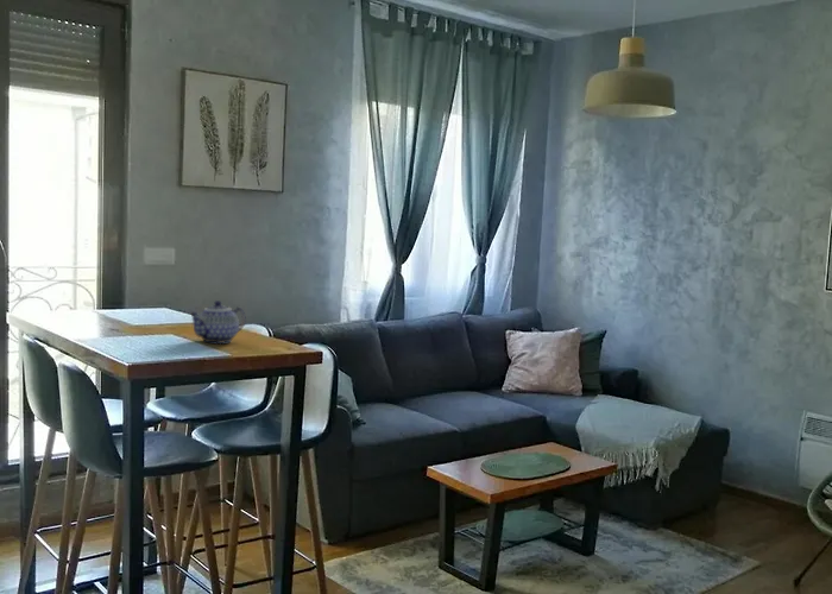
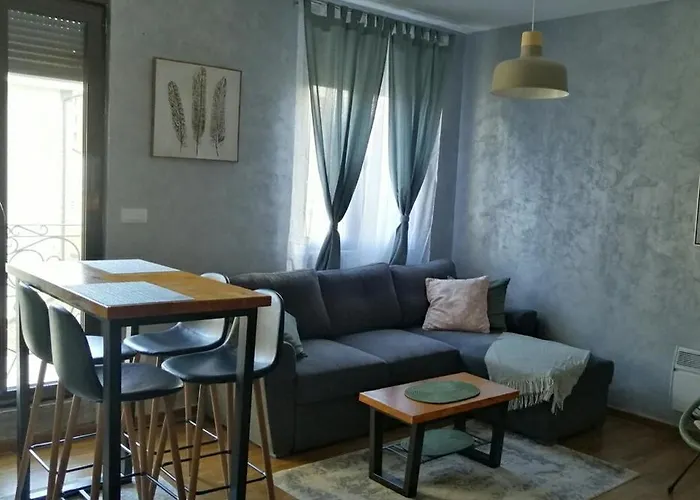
- teapot (218, 321)
